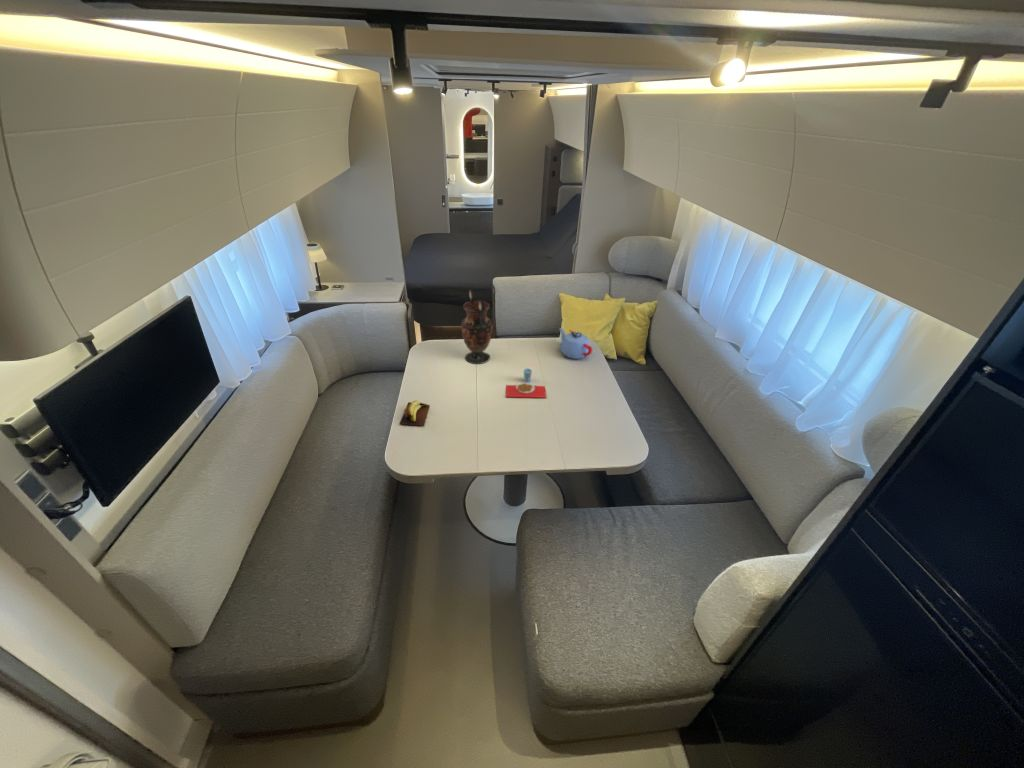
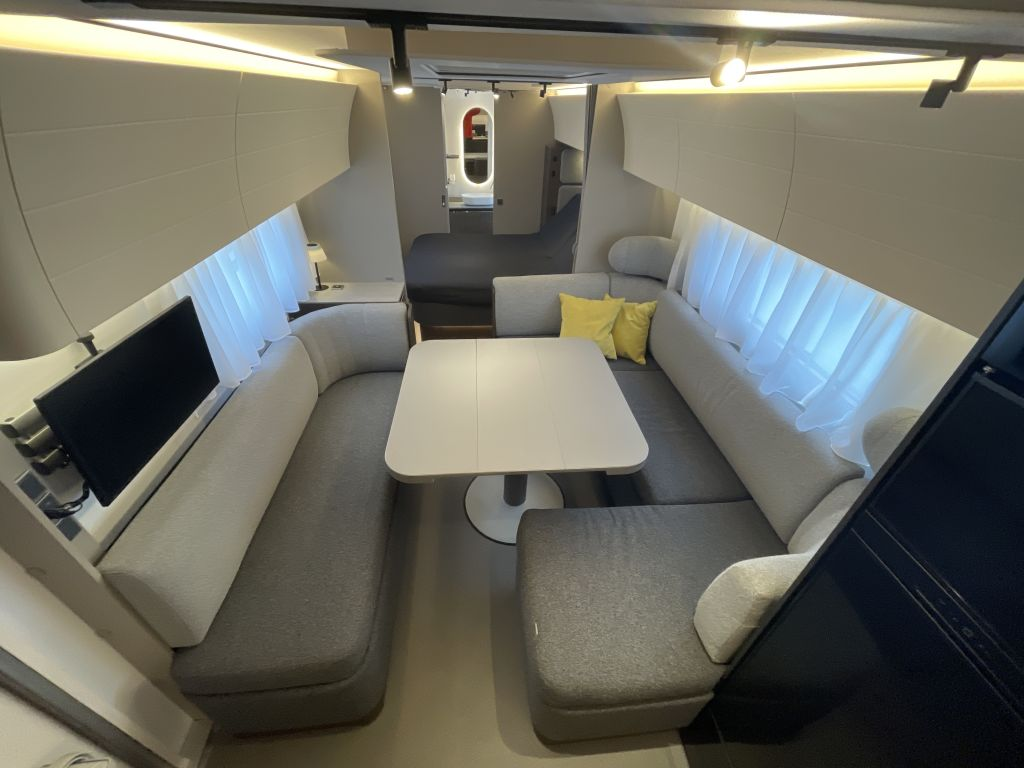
- teapot (574, 343)
- banana (414, 409)
- vase (476, 327)
- placemat (525, 380)
